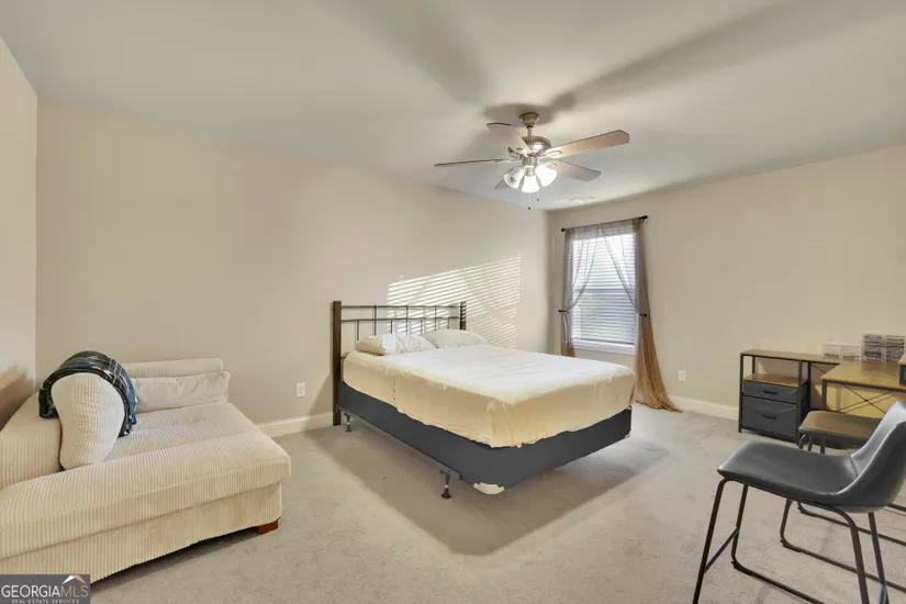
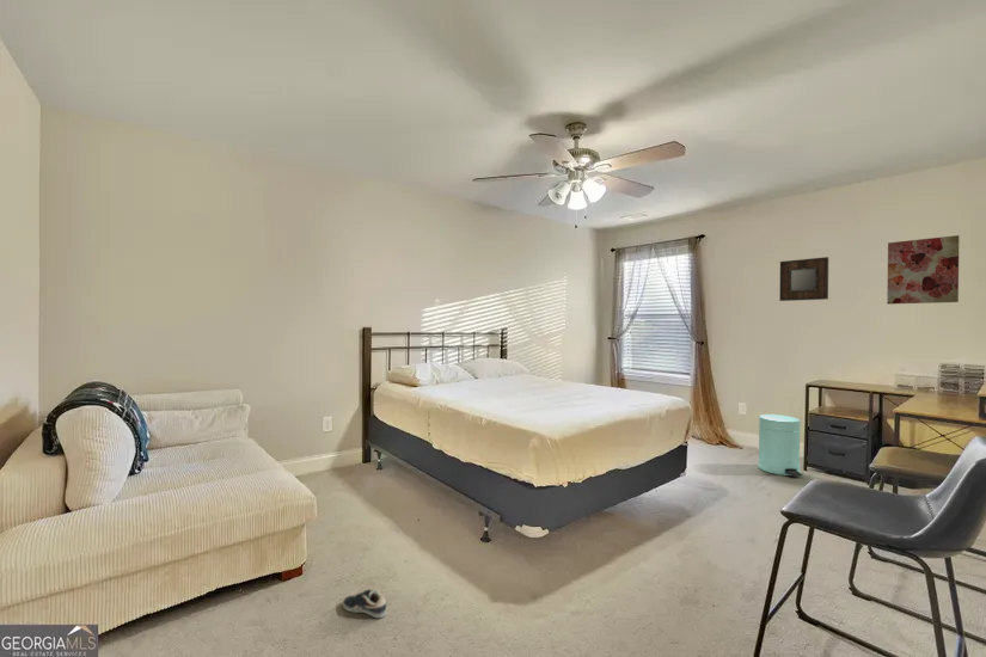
+ sneaker (365, 598)
+ home mirror (803, 280)
+ trash can (780, 443)
+ wall art (921, 271)
